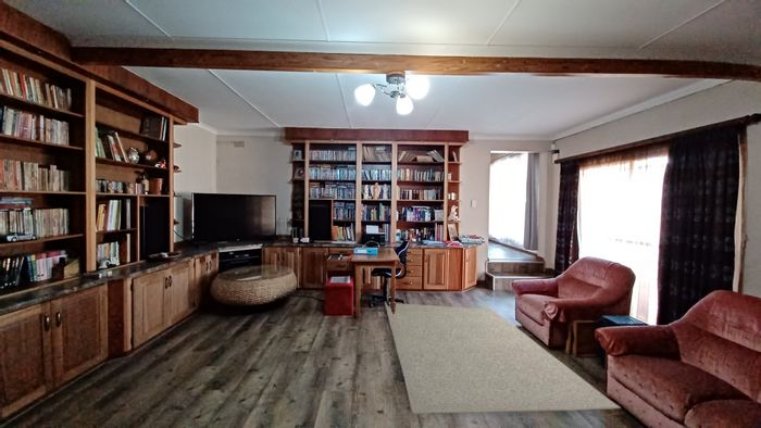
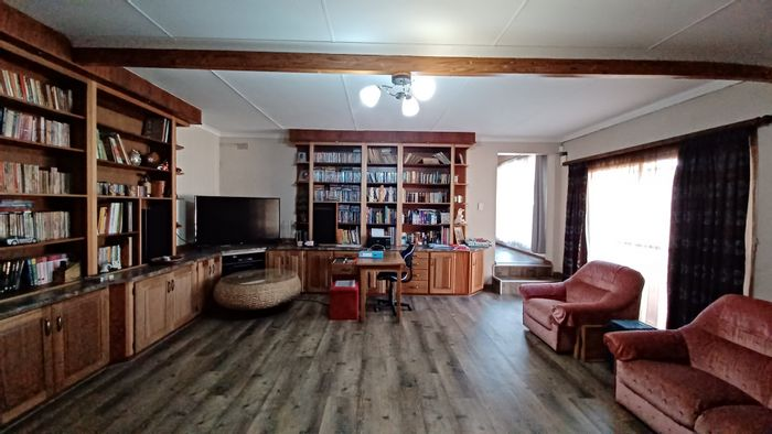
- rug (462, 337)
